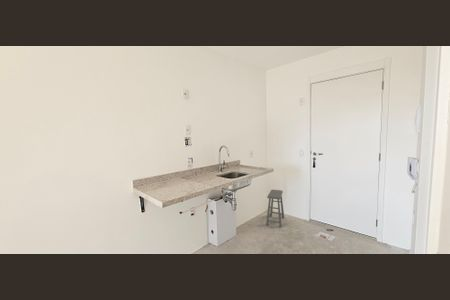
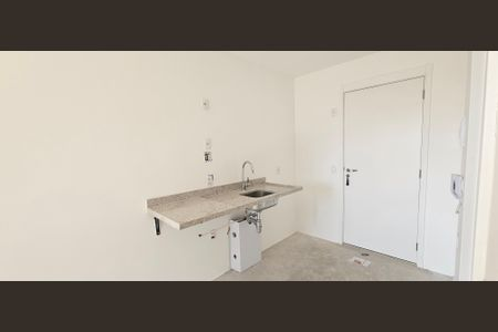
- stool (274, 207)
